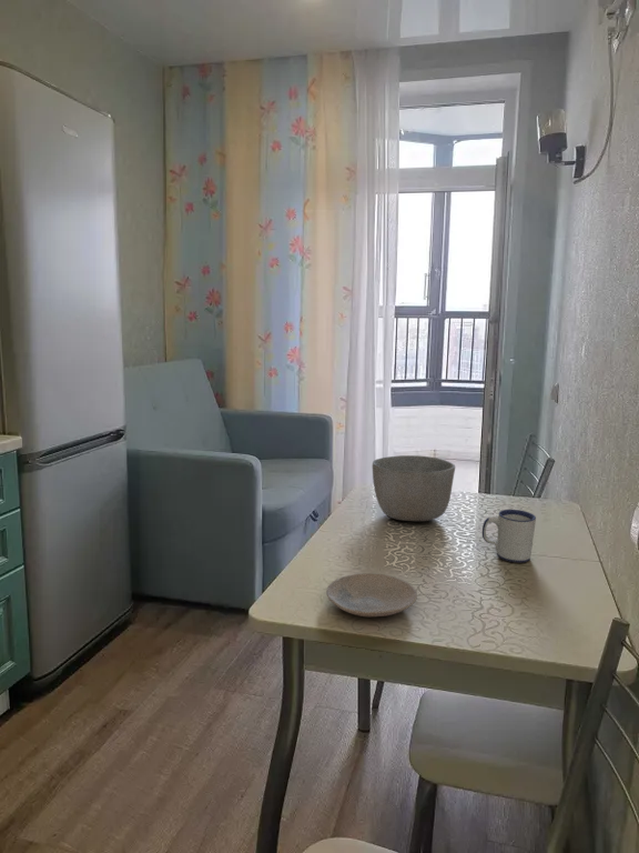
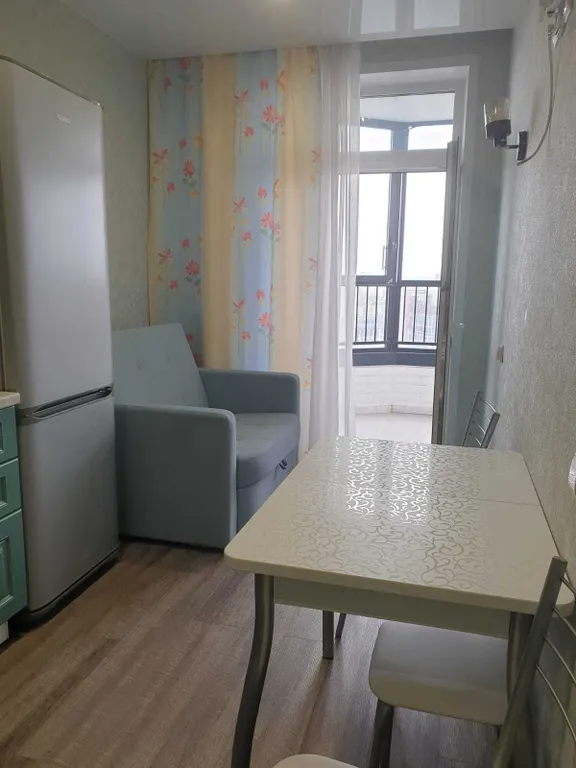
- plate (371, 598)
- bowl (412, 490)
- mug (507, 534)
